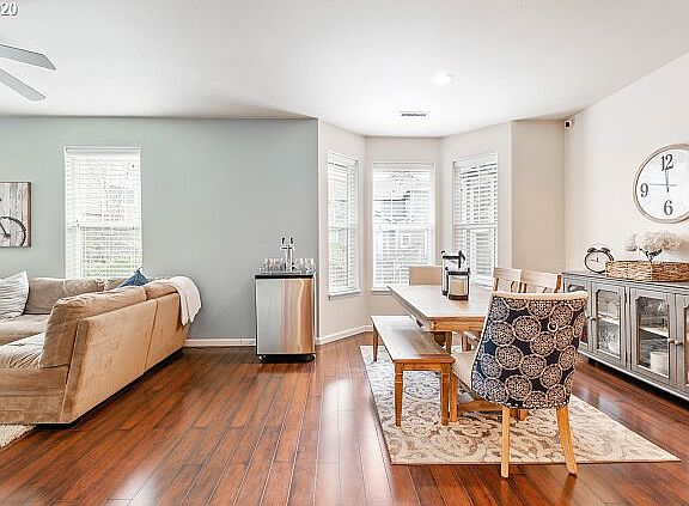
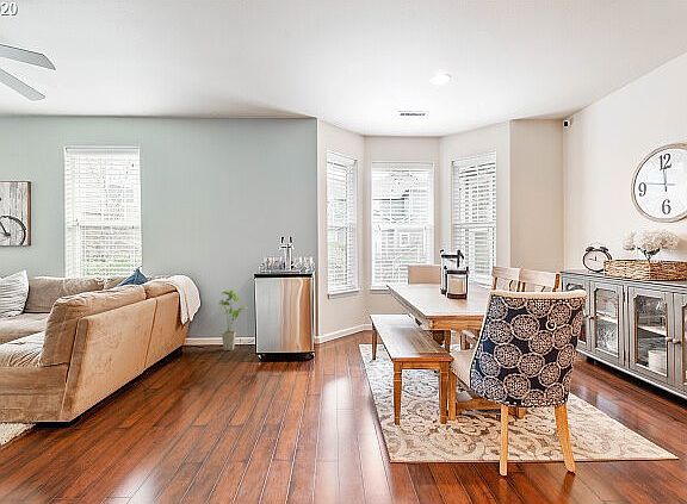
+ house plant (233, 319)
